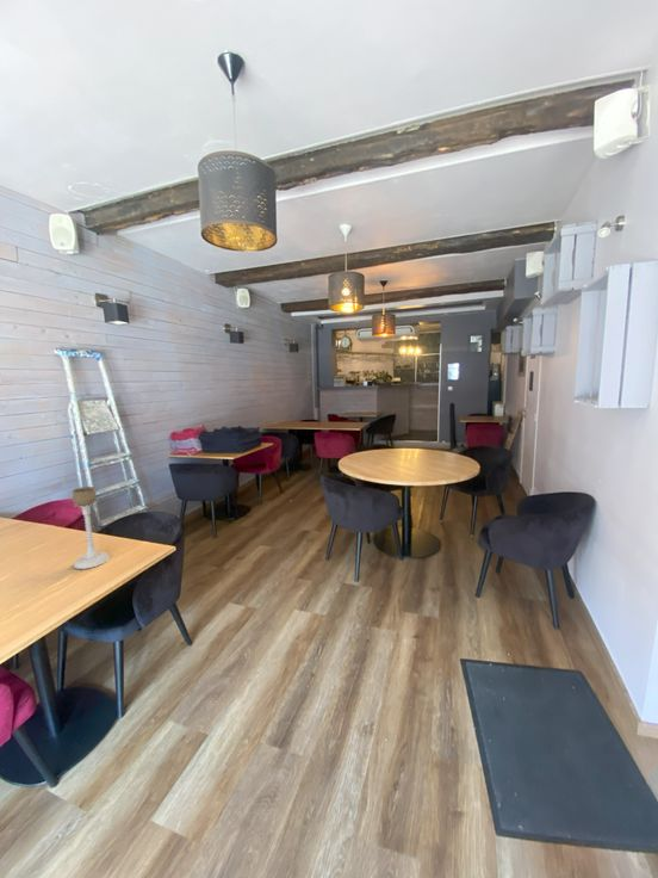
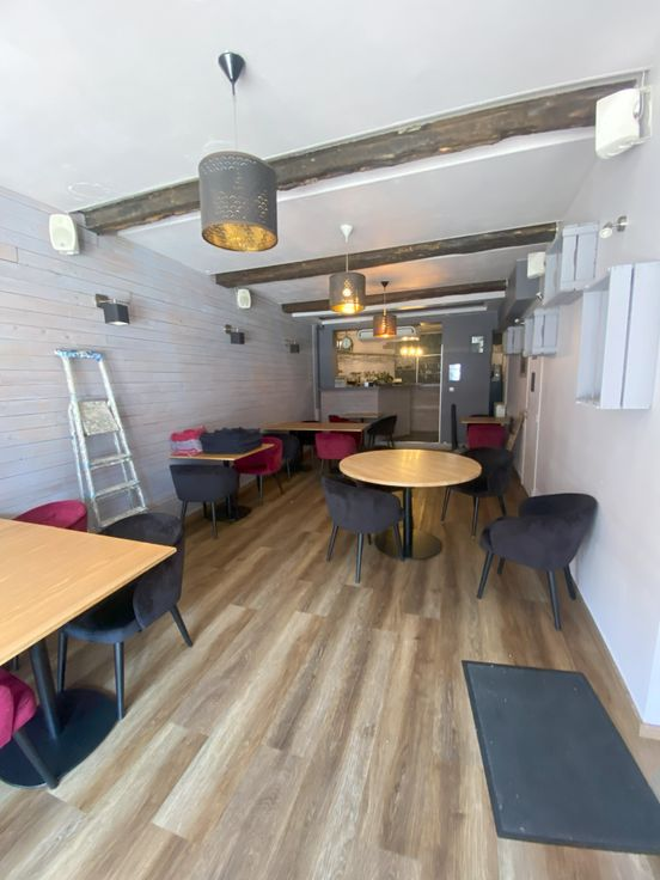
- candle holder (87, 525)
